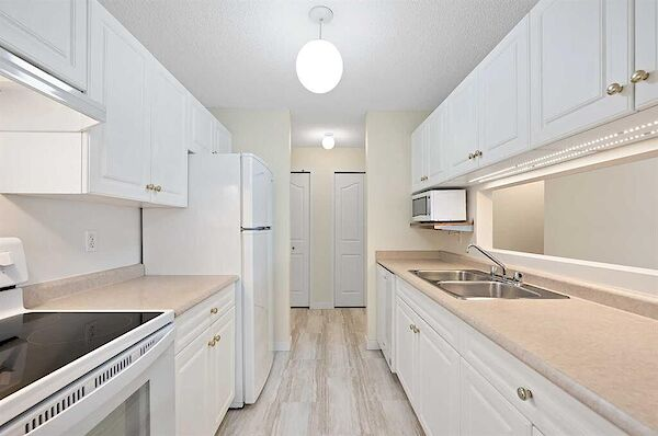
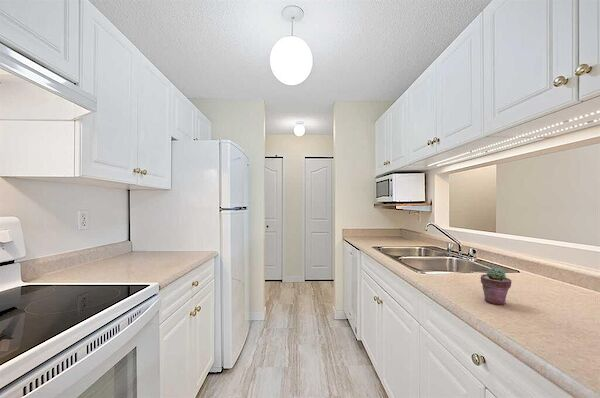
+ potted succulent (495, 284)
